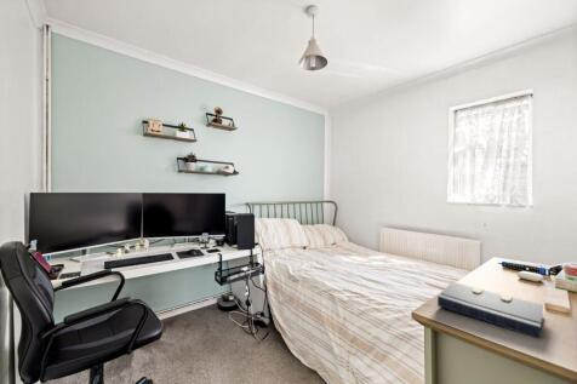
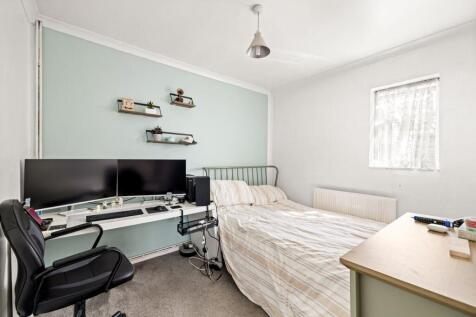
- diary (487, 304)
